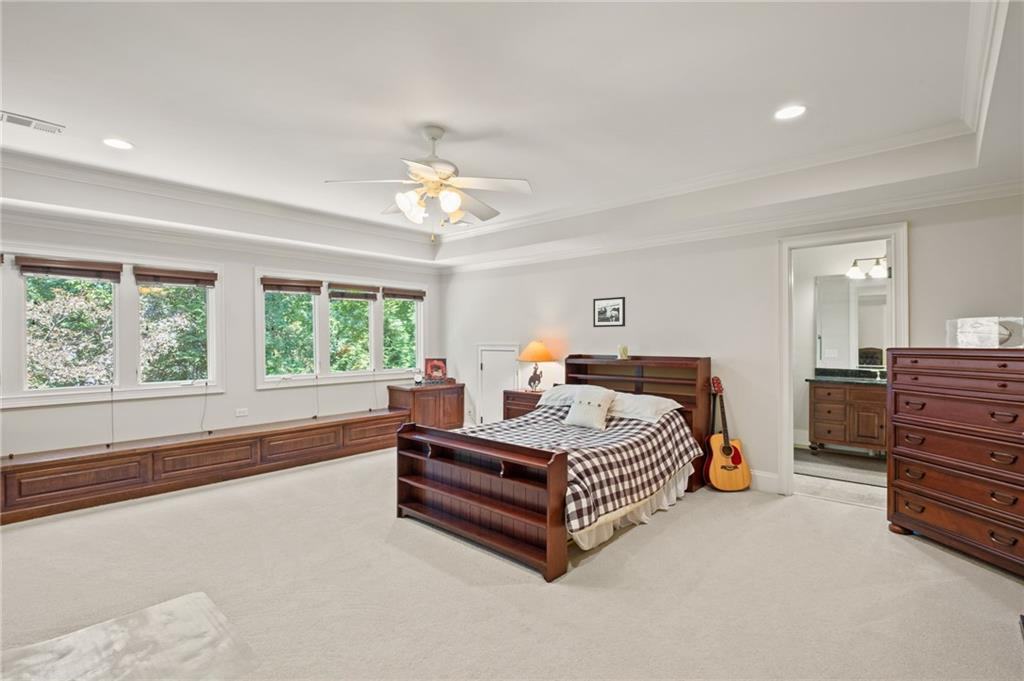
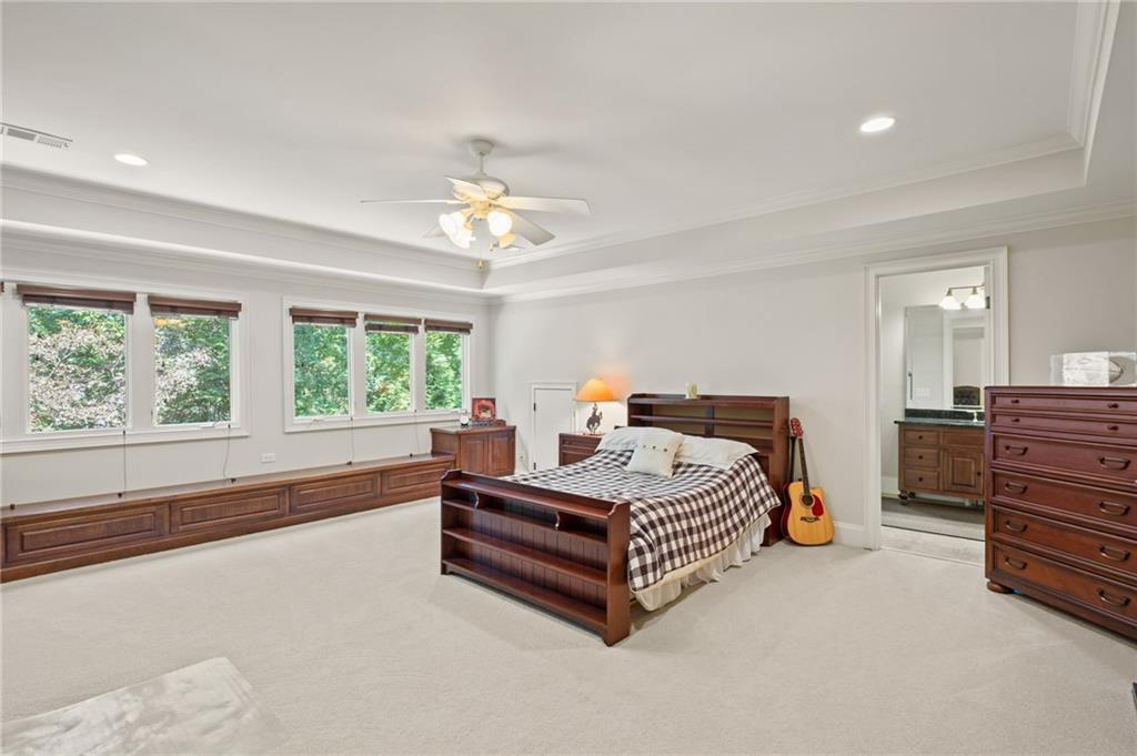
- picture frame (608, 312)
